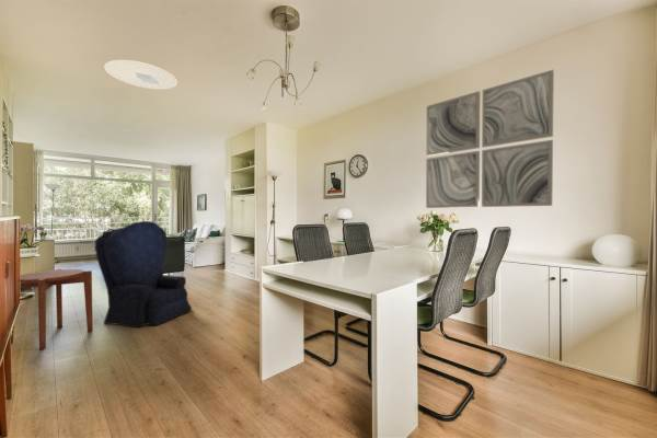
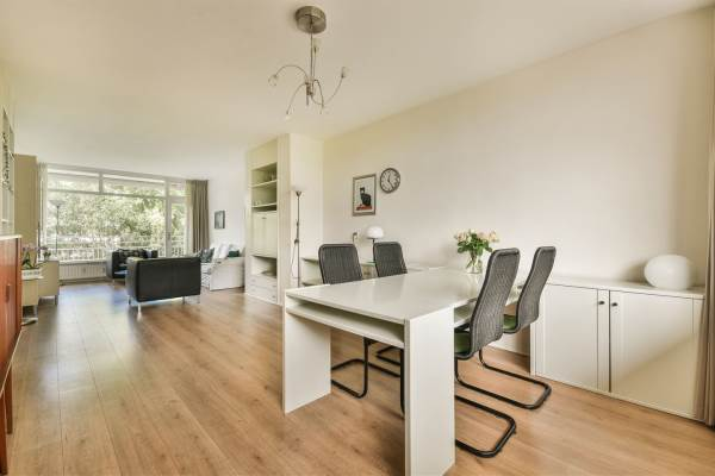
- side table (56, 302)
- armchair (149, 267)
- ceiling light (142, 72)
- wall art (482, 150)
